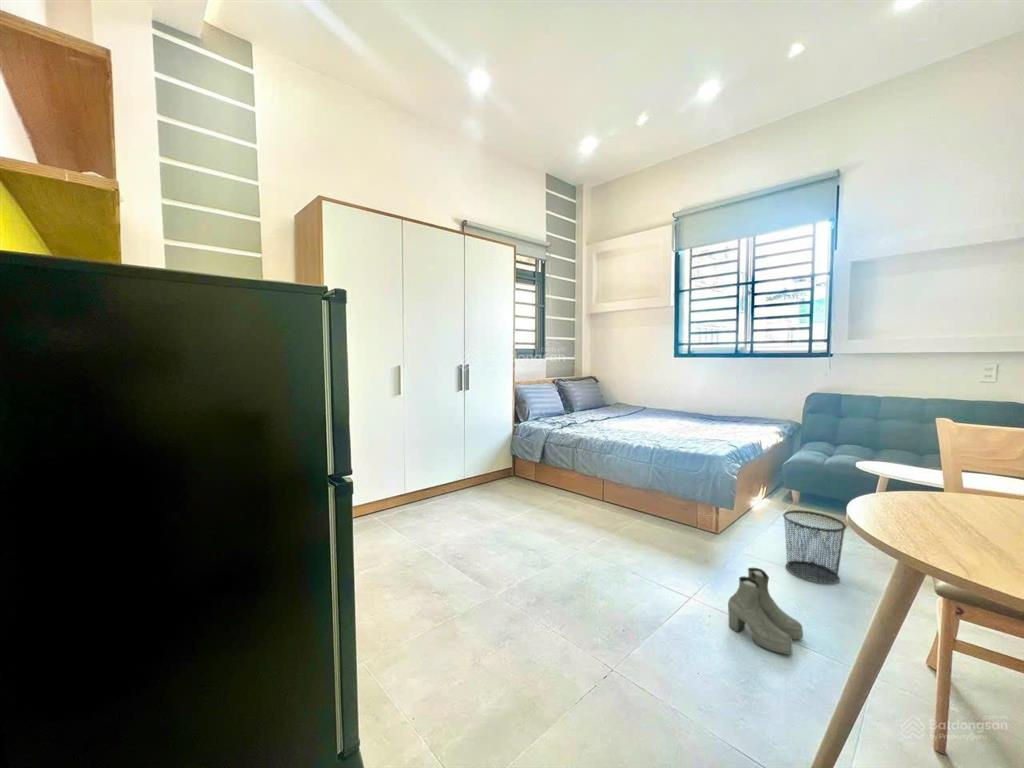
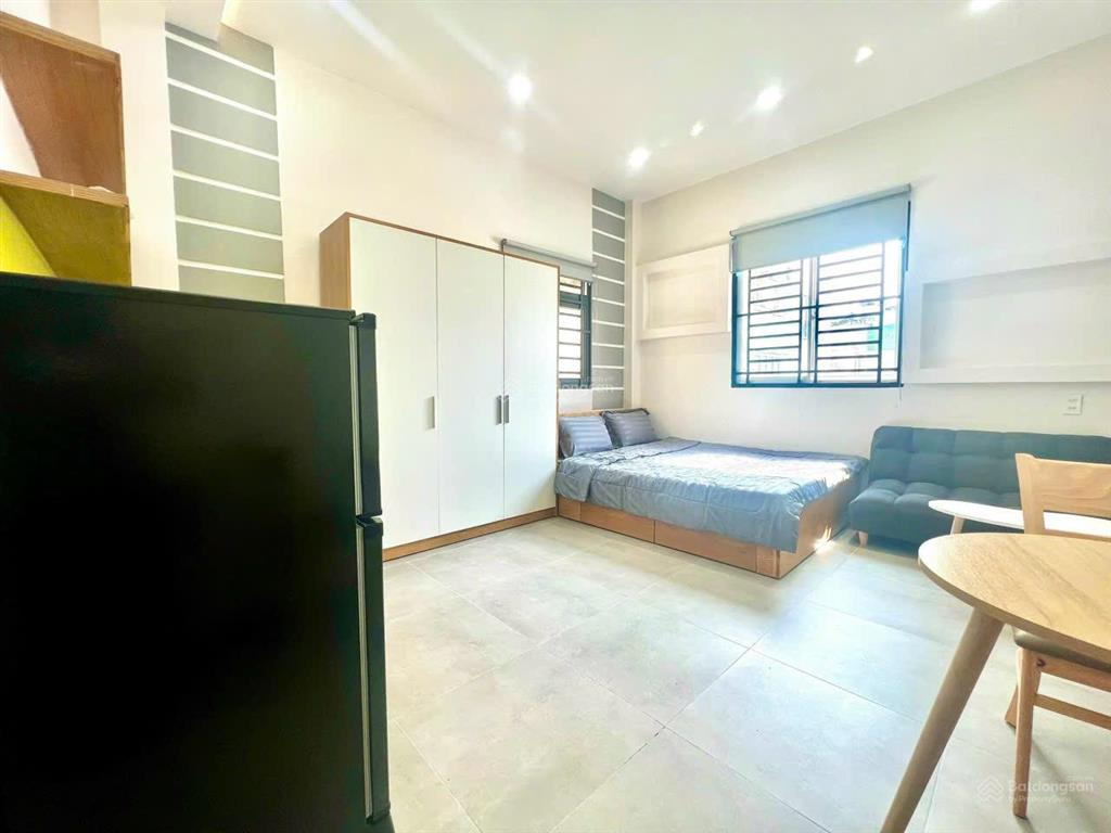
- boots (764, 605)
- waste bin (812, 545)
